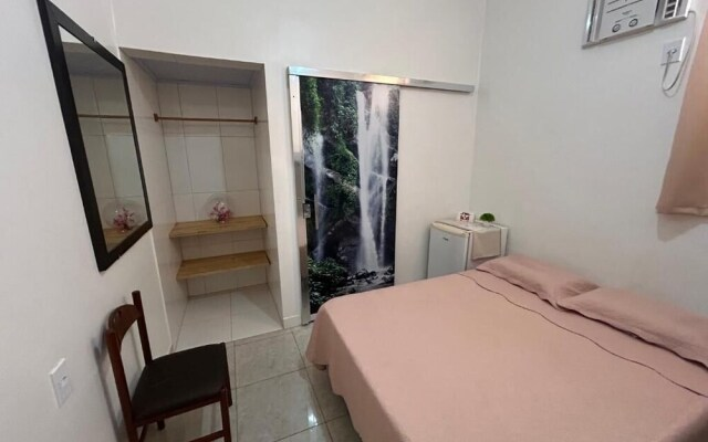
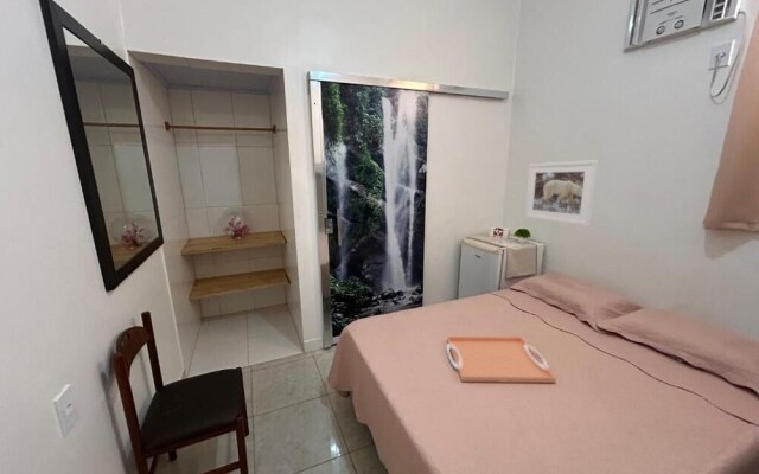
+ serving tray (495, 357)
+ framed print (556, 192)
